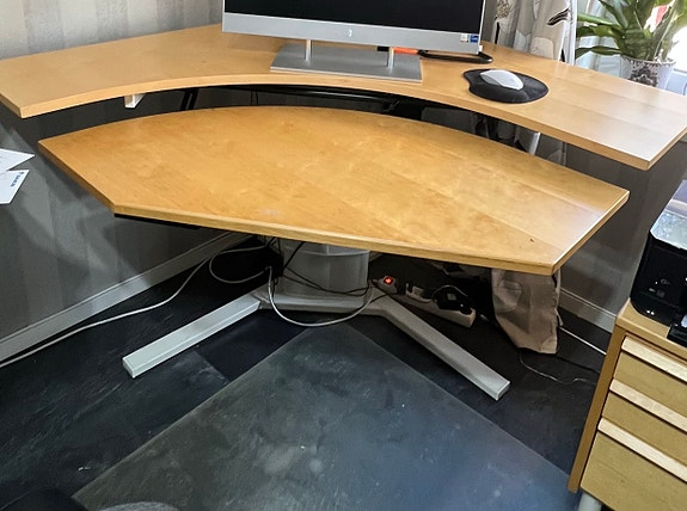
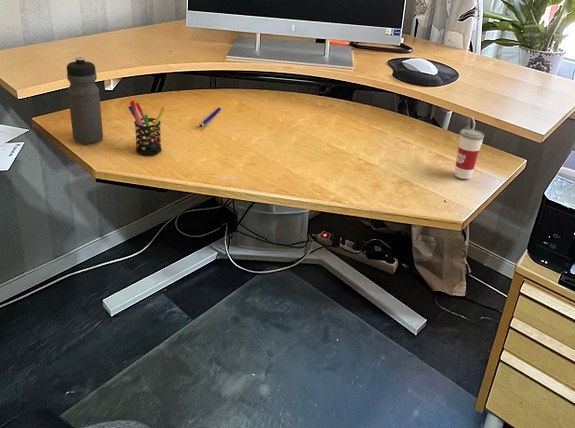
+ pen holder (146, 126)
+ water bottle (84, 99)
+ pen (210, 117)
+ cup (469, 147)
